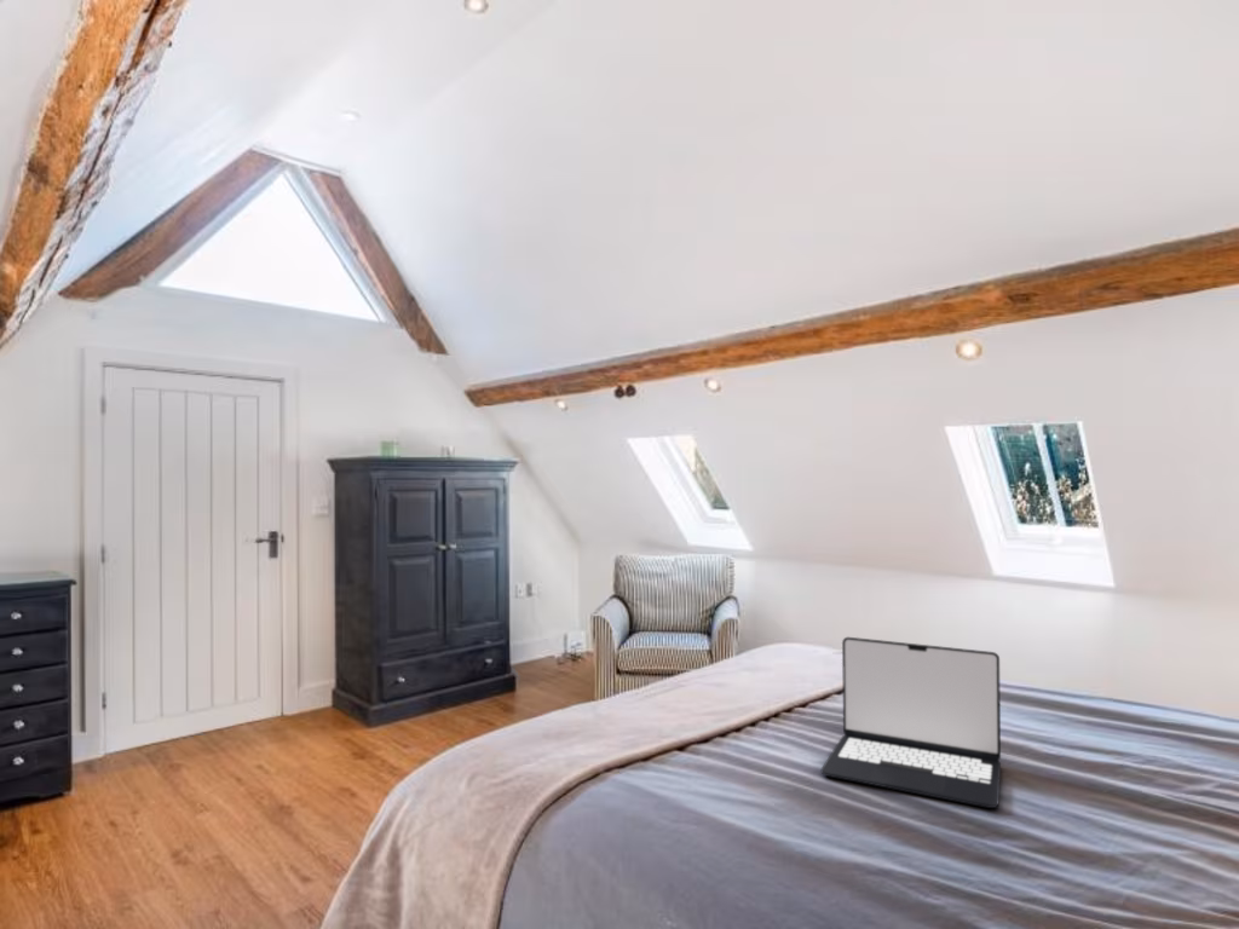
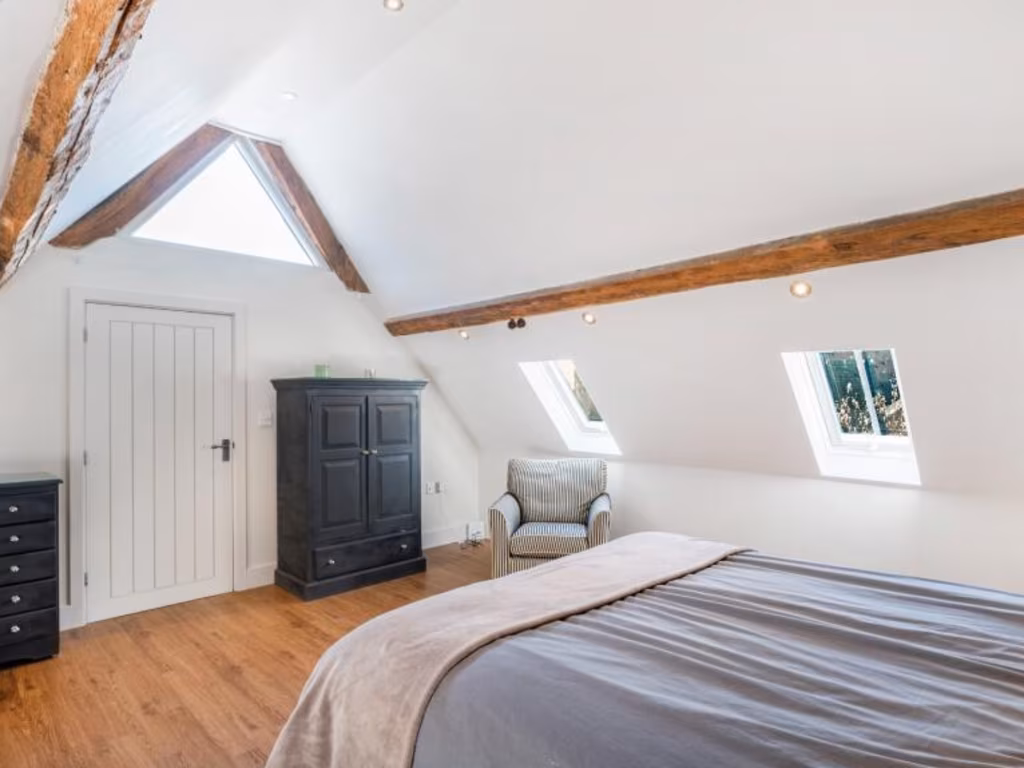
- laptop (911, 712)
